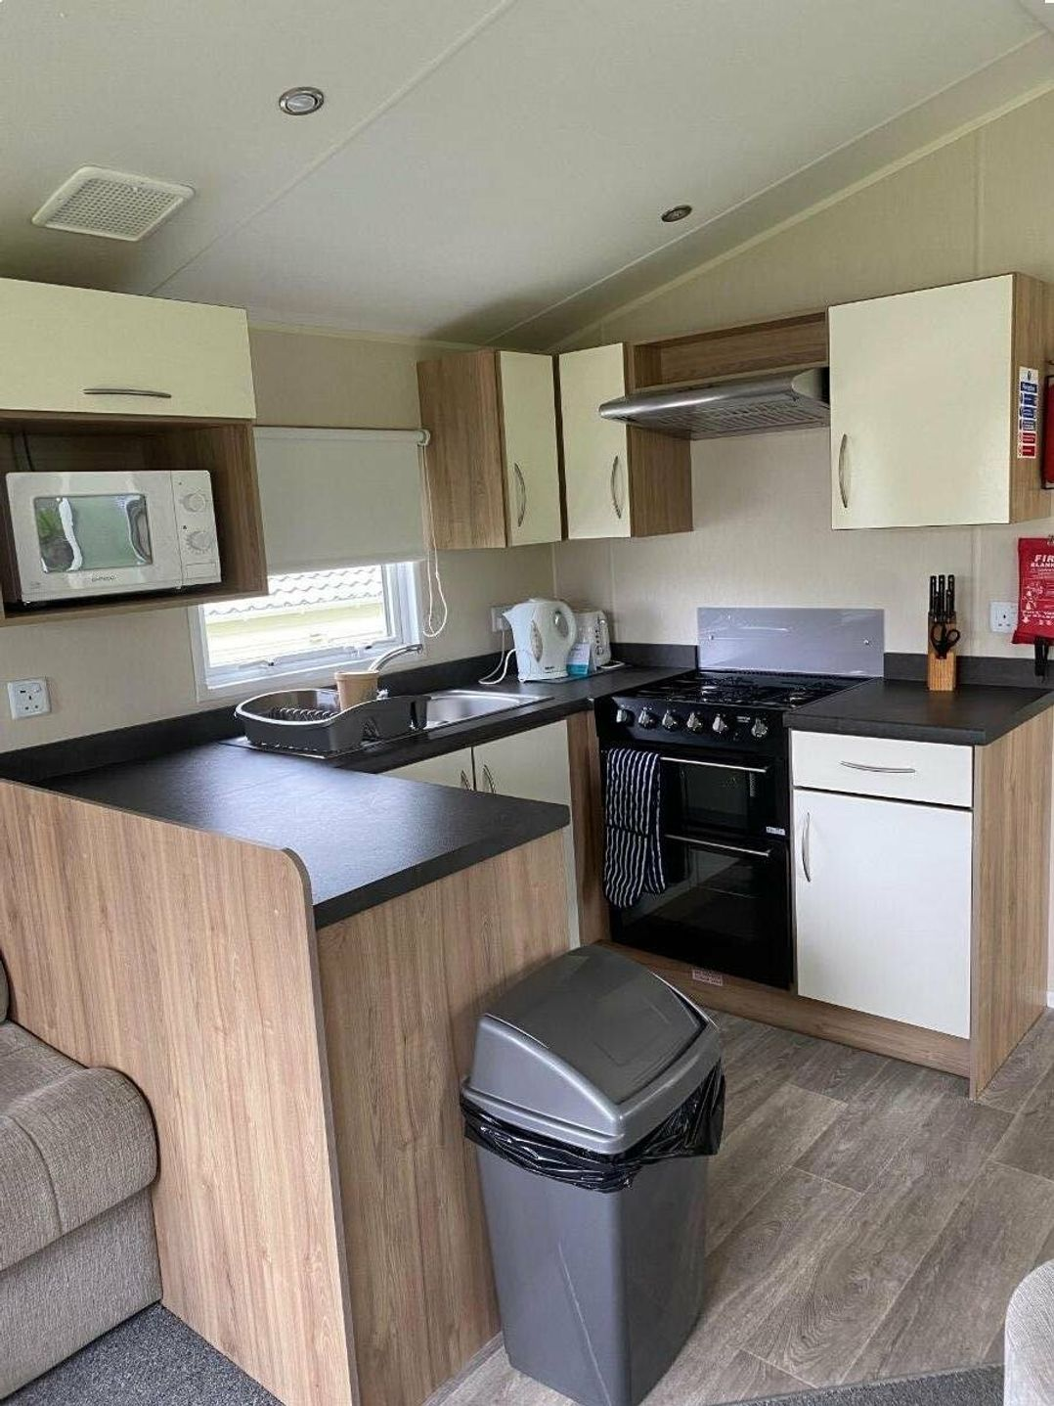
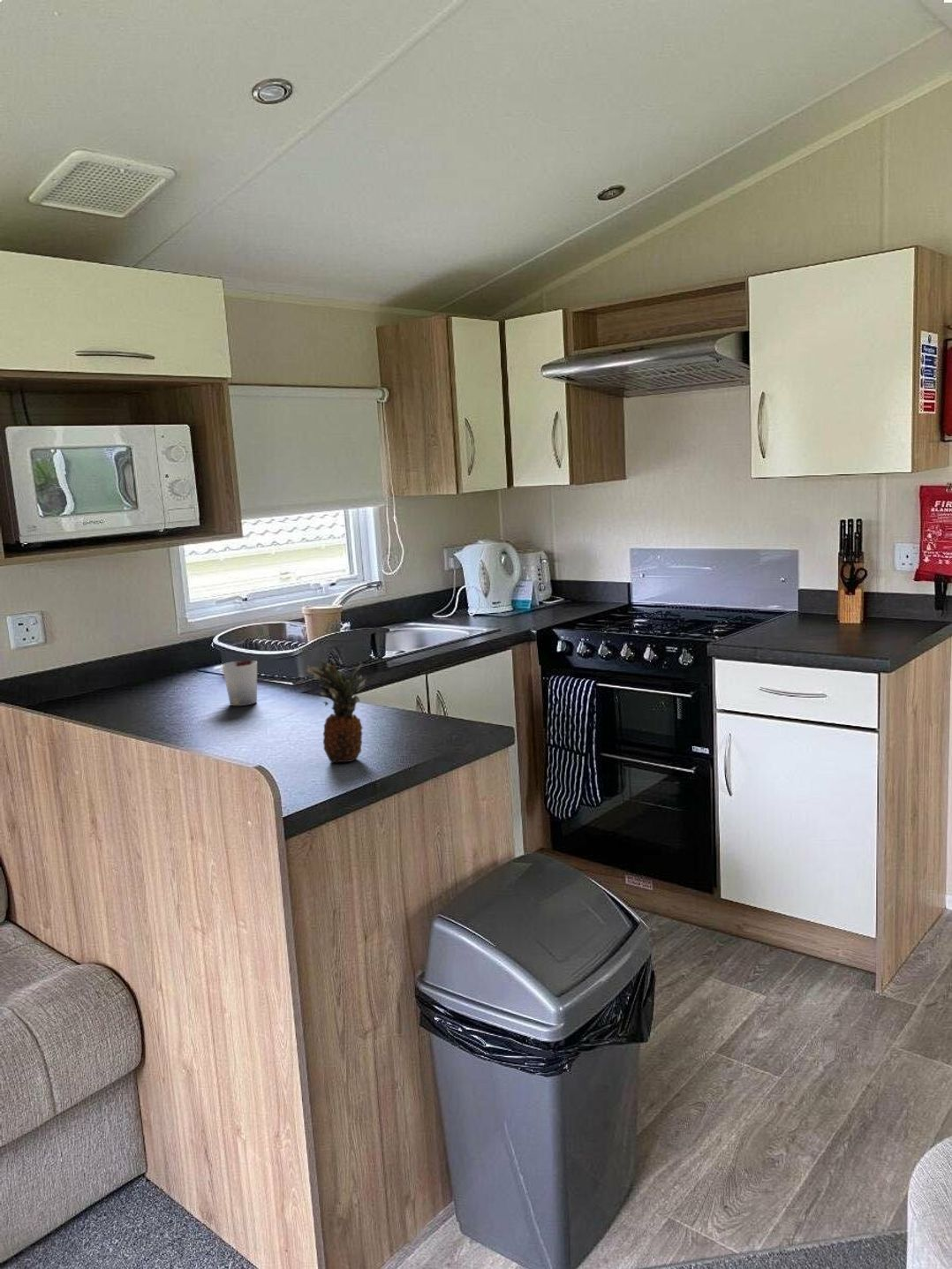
+ fruit (337, 708)
+ cup (239, 682)
